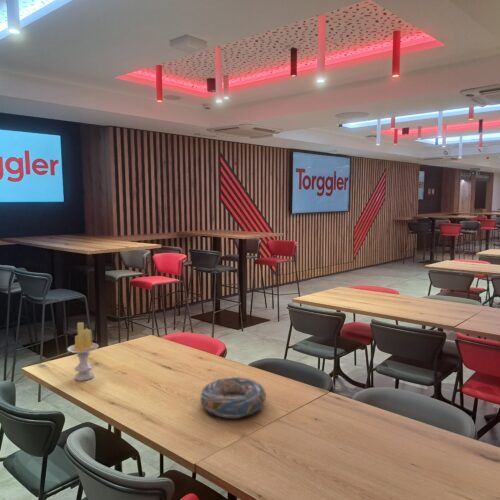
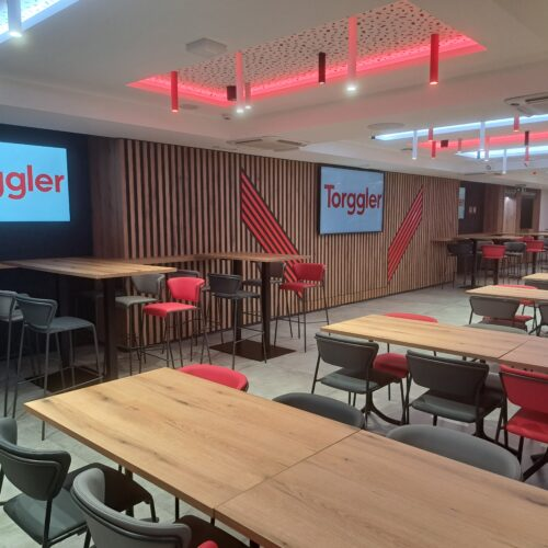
- candle (83, 349)
- decorative bowl (233, 395)
